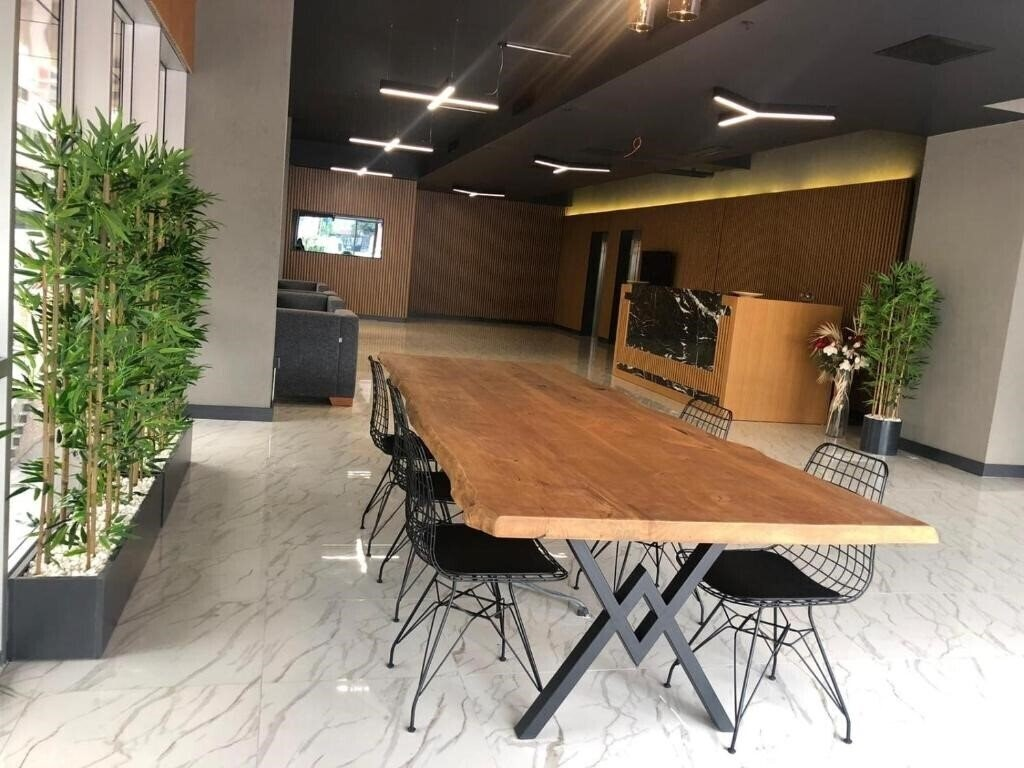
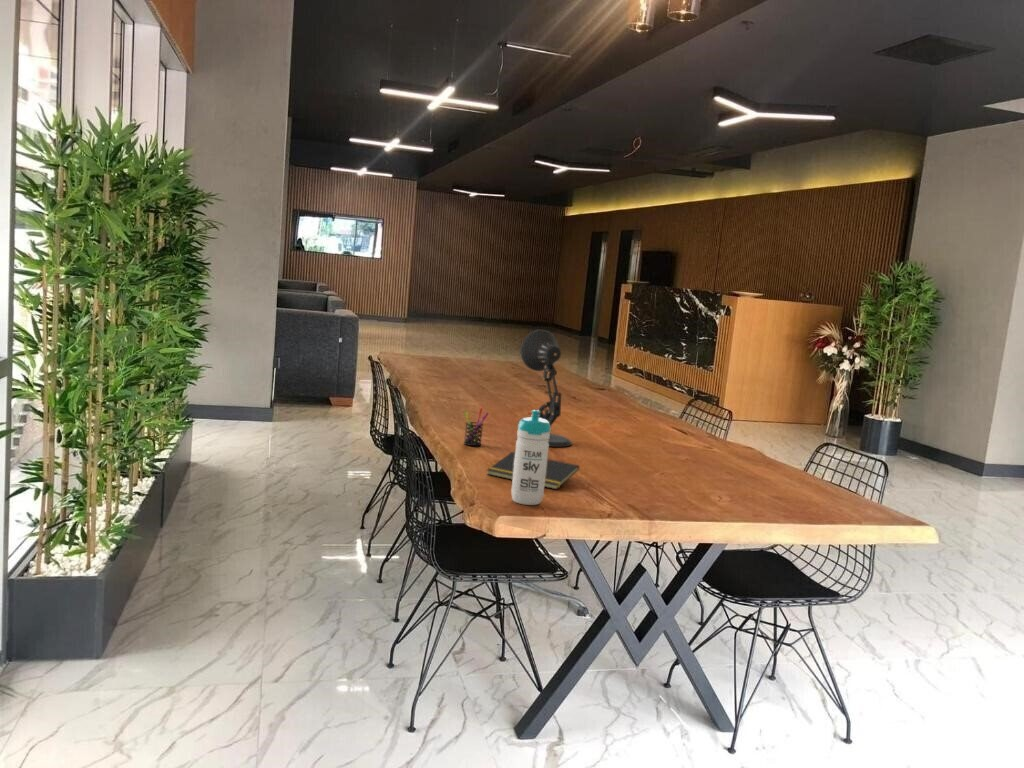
+ notepad (546, 469)
+ pen holder (473, 425)
+ water bottle (531, 456)
+ desk lamp (549, 386)
